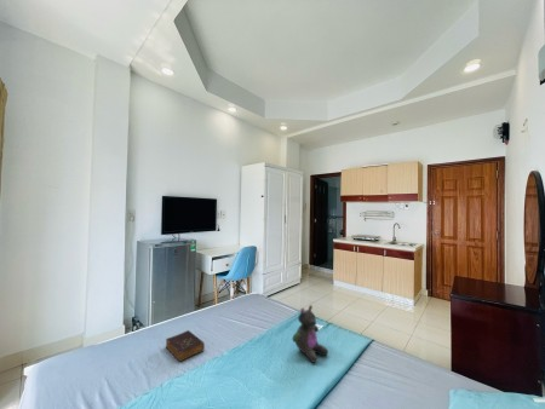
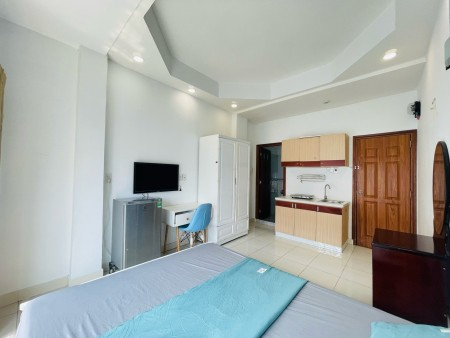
- stuffed bear (310, 330)
- book (184, 344)
